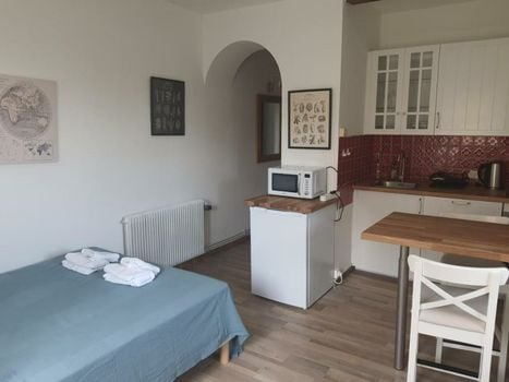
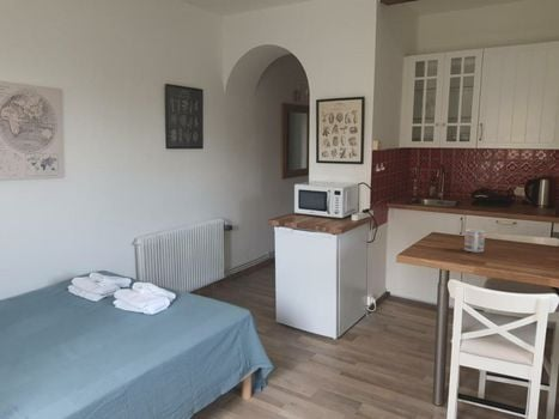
+ mug (474, 241)
